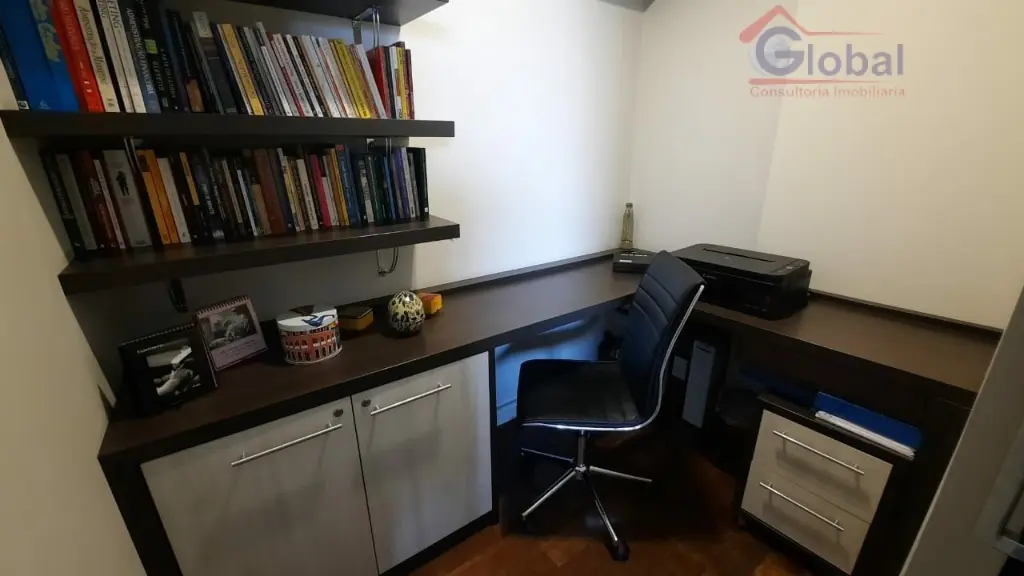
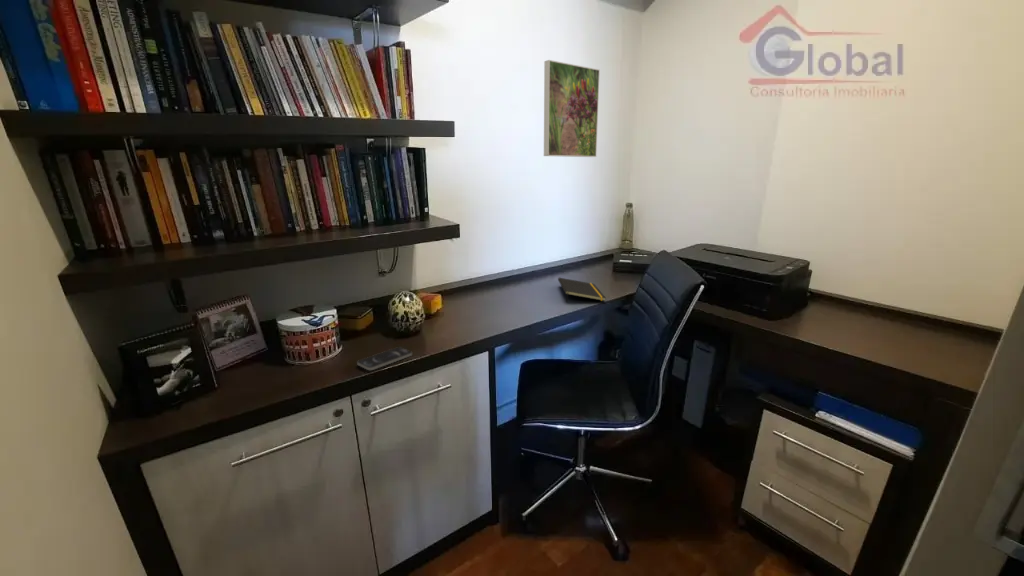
+ notepad (580, 288)
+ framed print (572, 112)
+ smartphone (385, 358)
